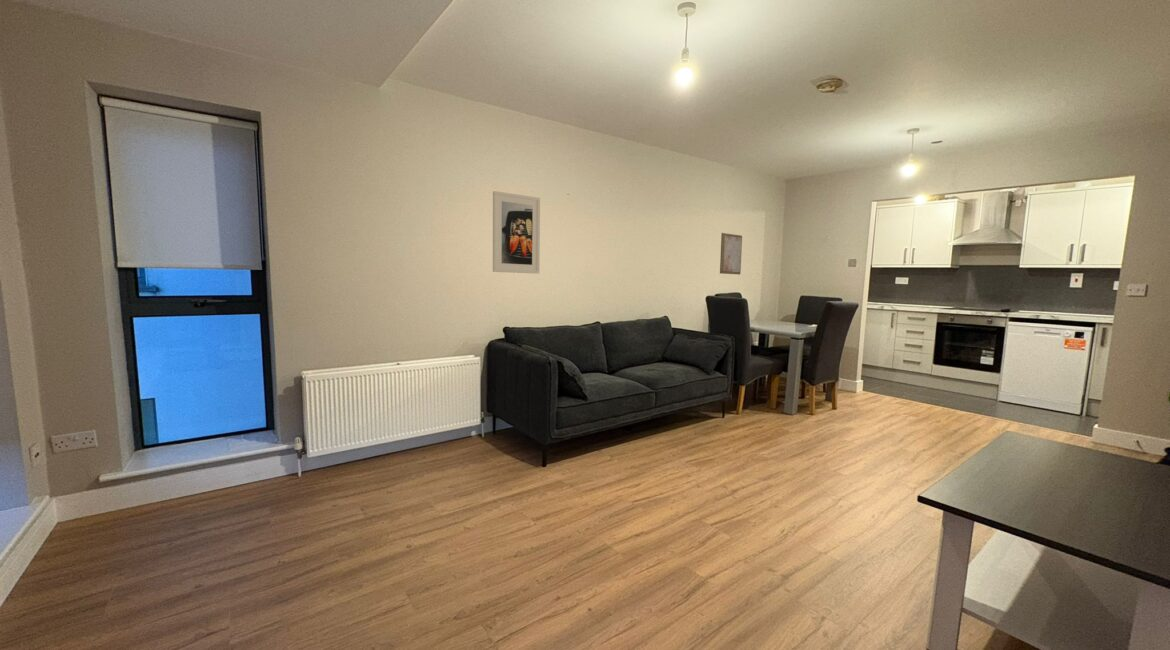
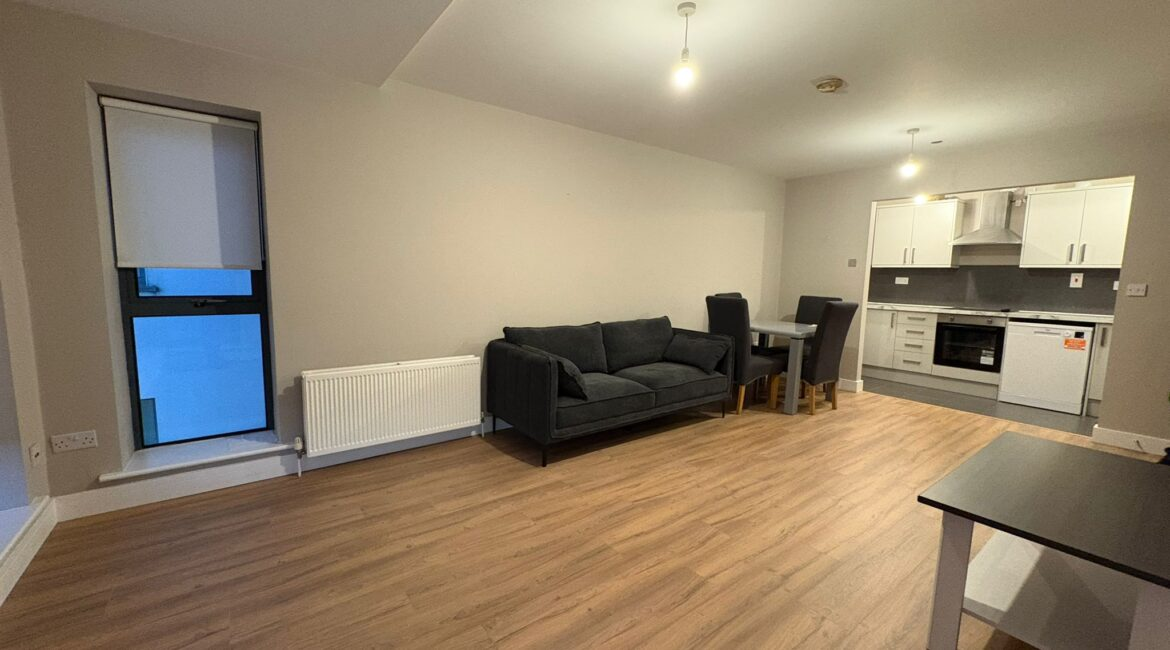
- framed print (517, 233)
- wall art (731, 254)
